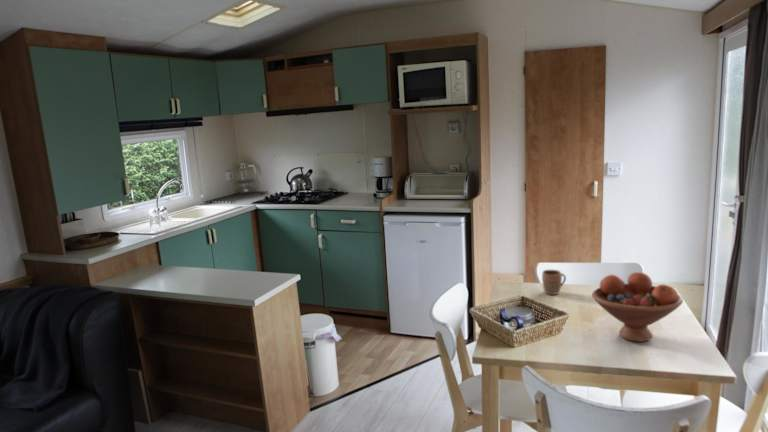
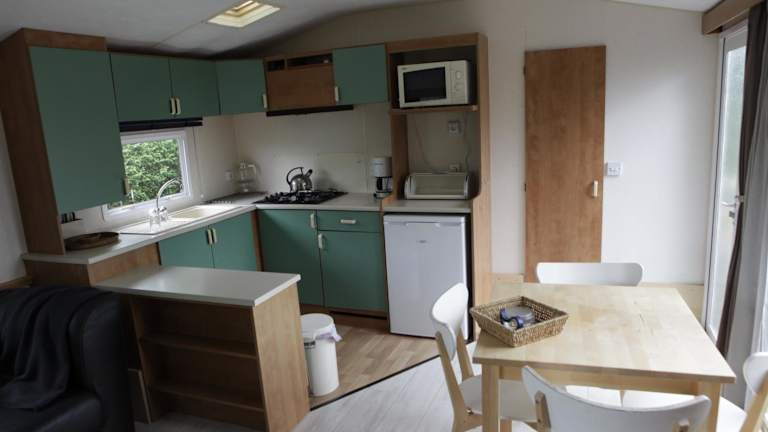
- fruit bowl (635, 308)
- mug (553, 282)
